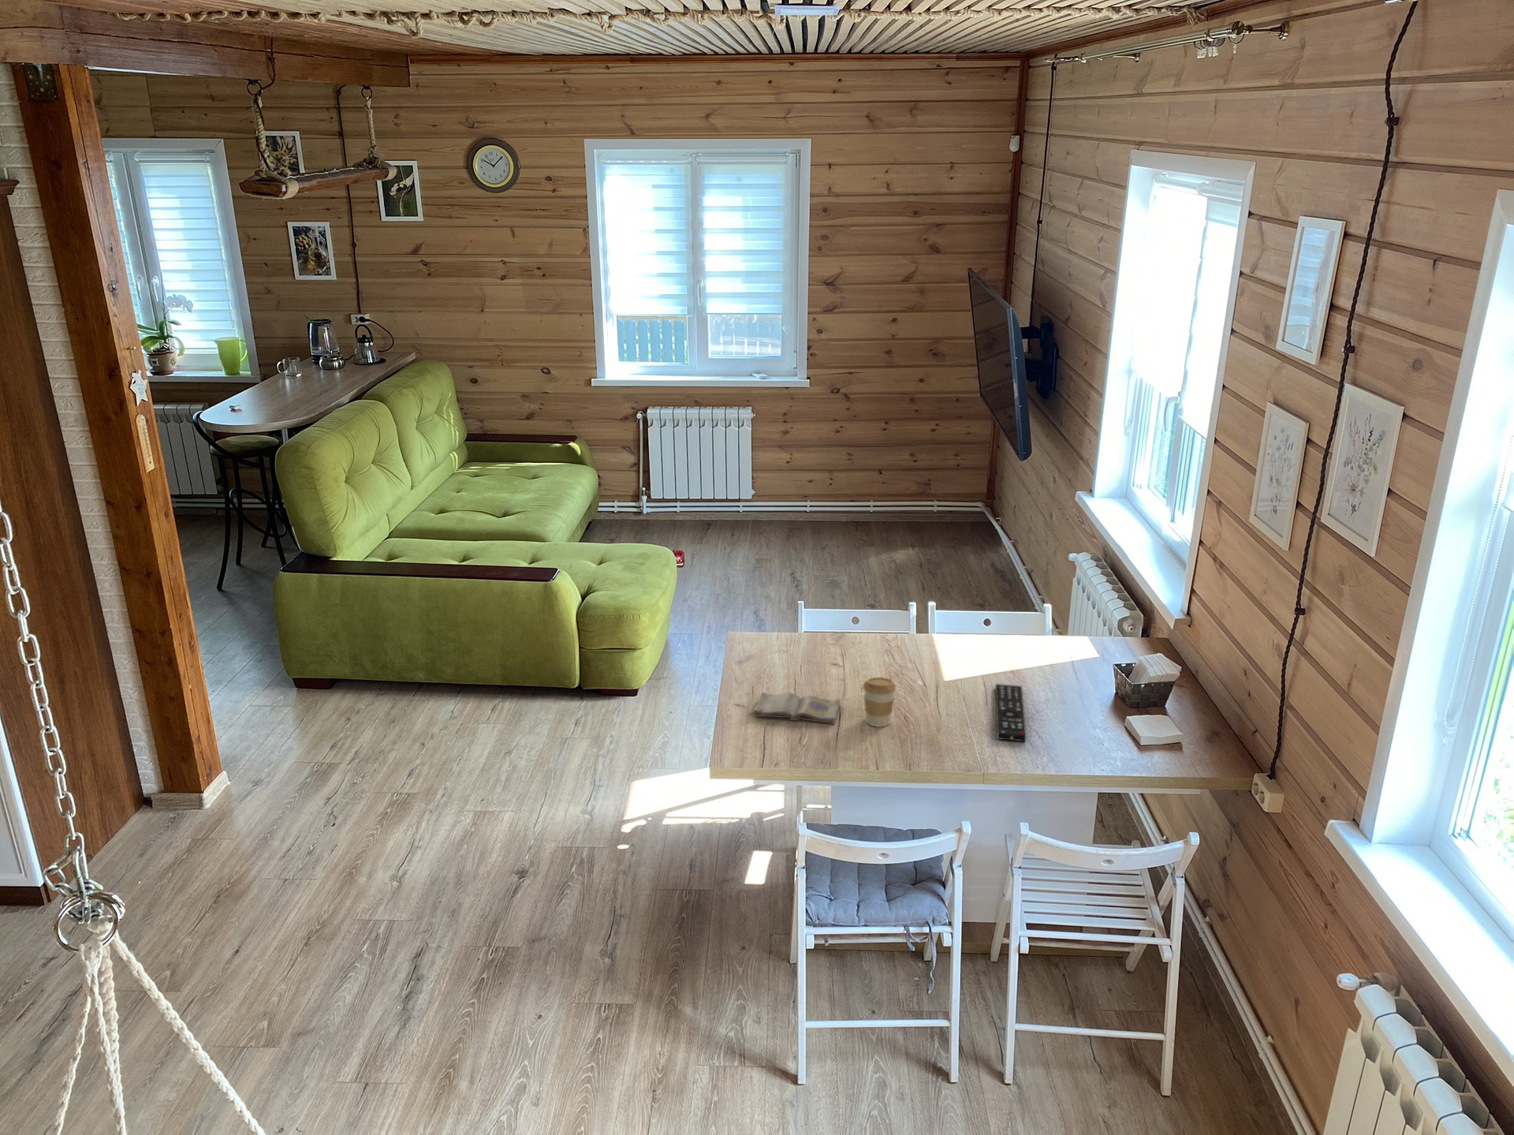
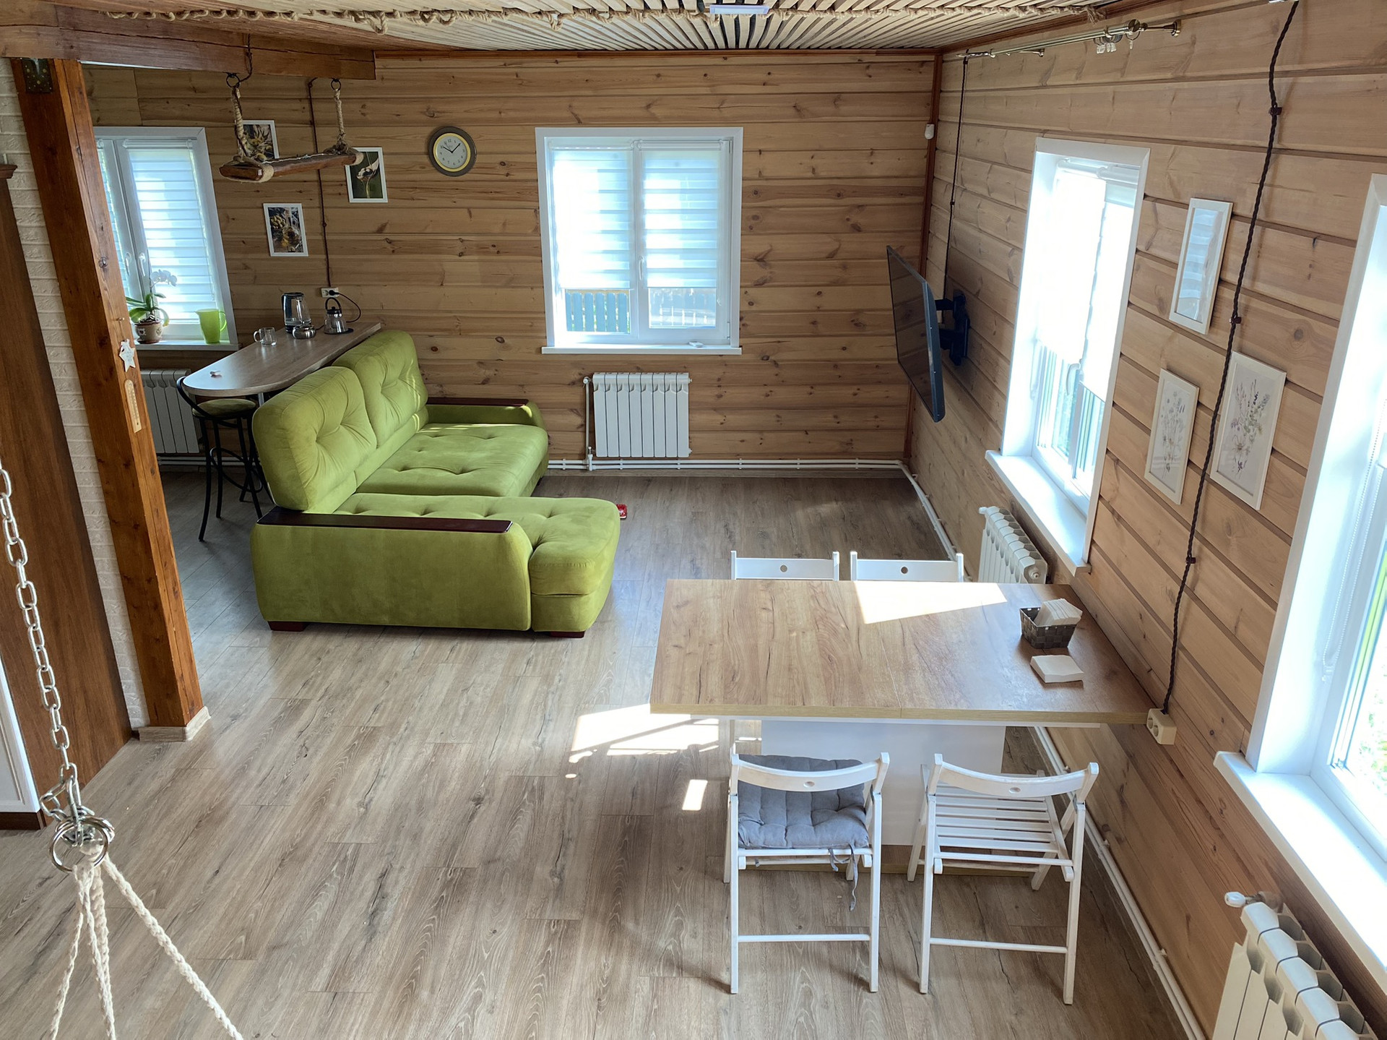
- coffee cup (879, 700)
- remote control (1010, 711)
- diary (796, 707)
